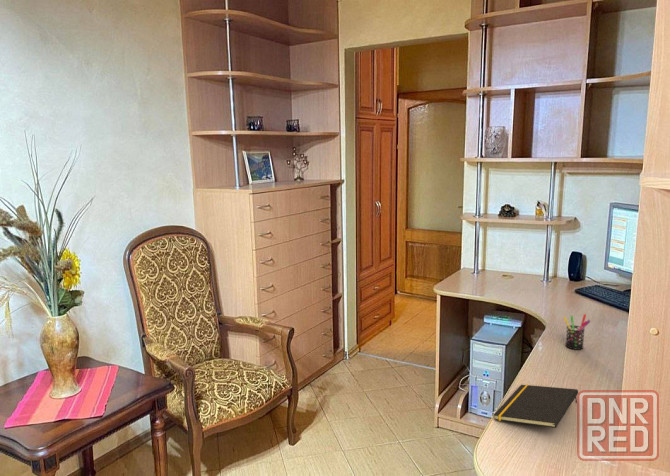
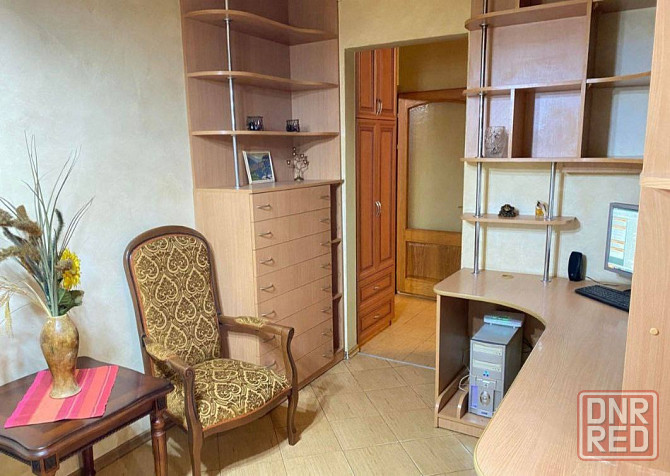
- pen holder (575, 330)
- notepad (536, 404)
